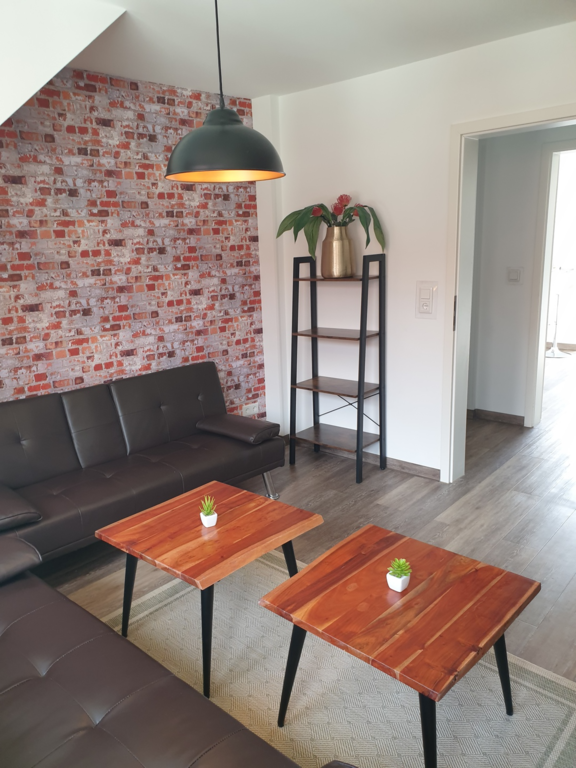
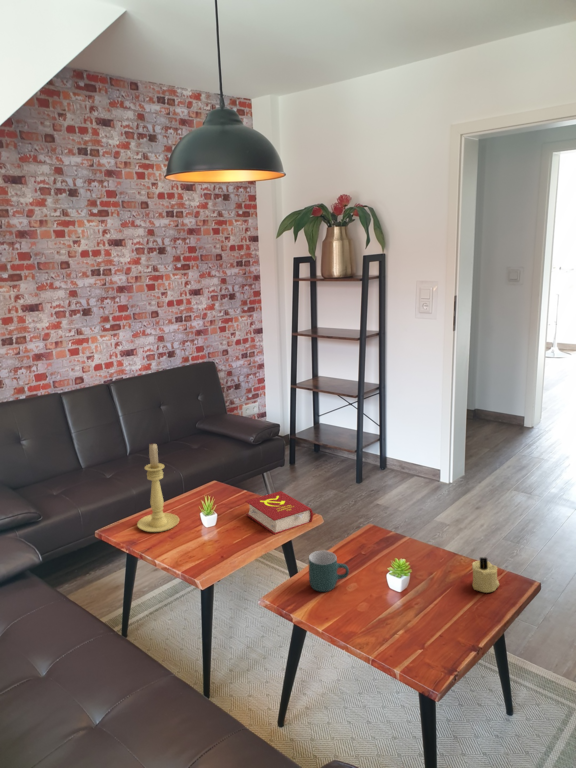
+ candle holder (155, 484)
+ book (278, 511)
+ mug (327, 570)
+ candle (486, 572)
